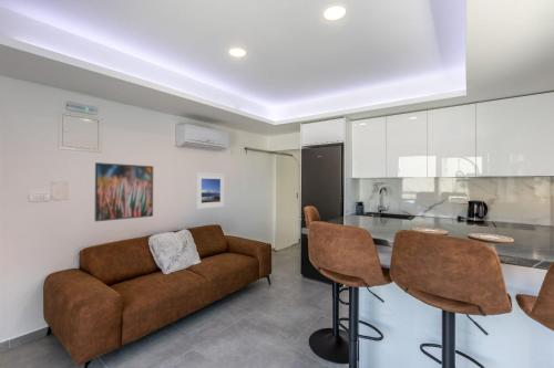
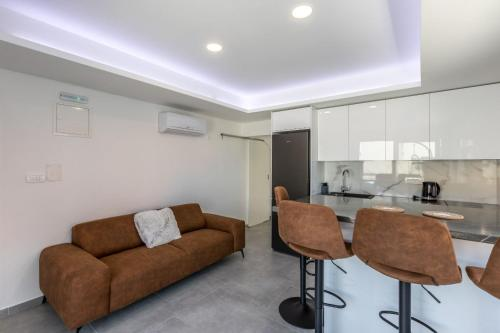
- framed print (211, 190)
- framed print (126, 191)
